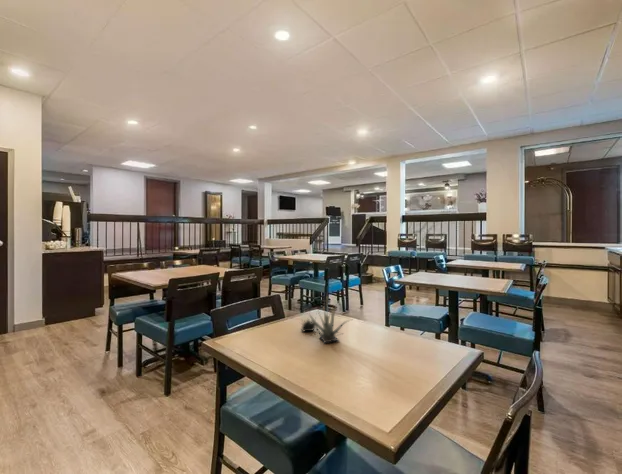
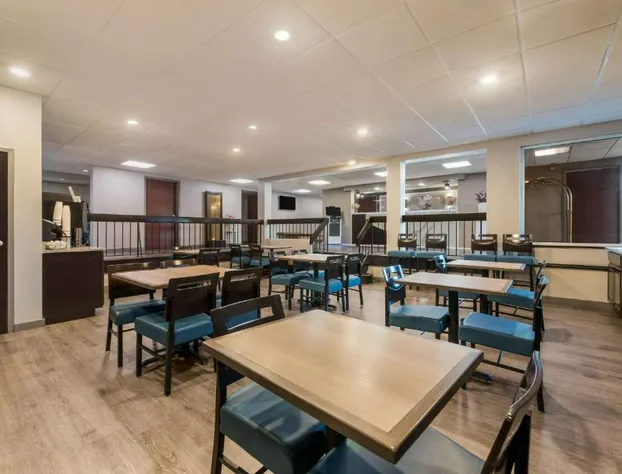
- succulent plant (320, 315)
